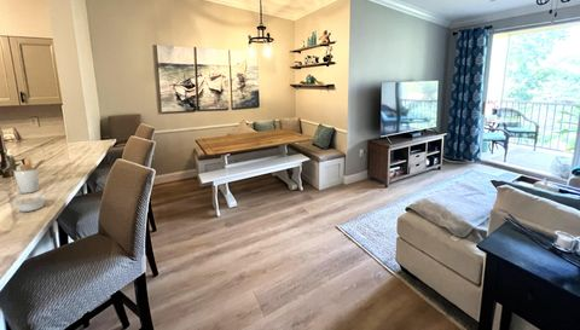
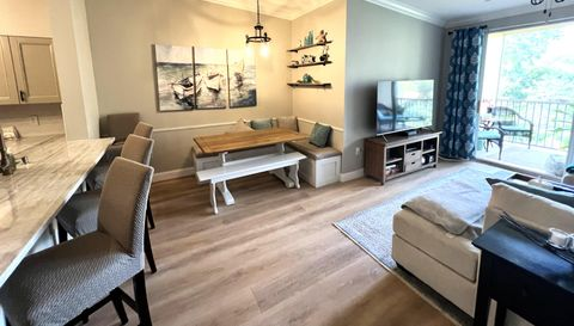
- legume (30, 202)
- utensil holder (31, 174)
